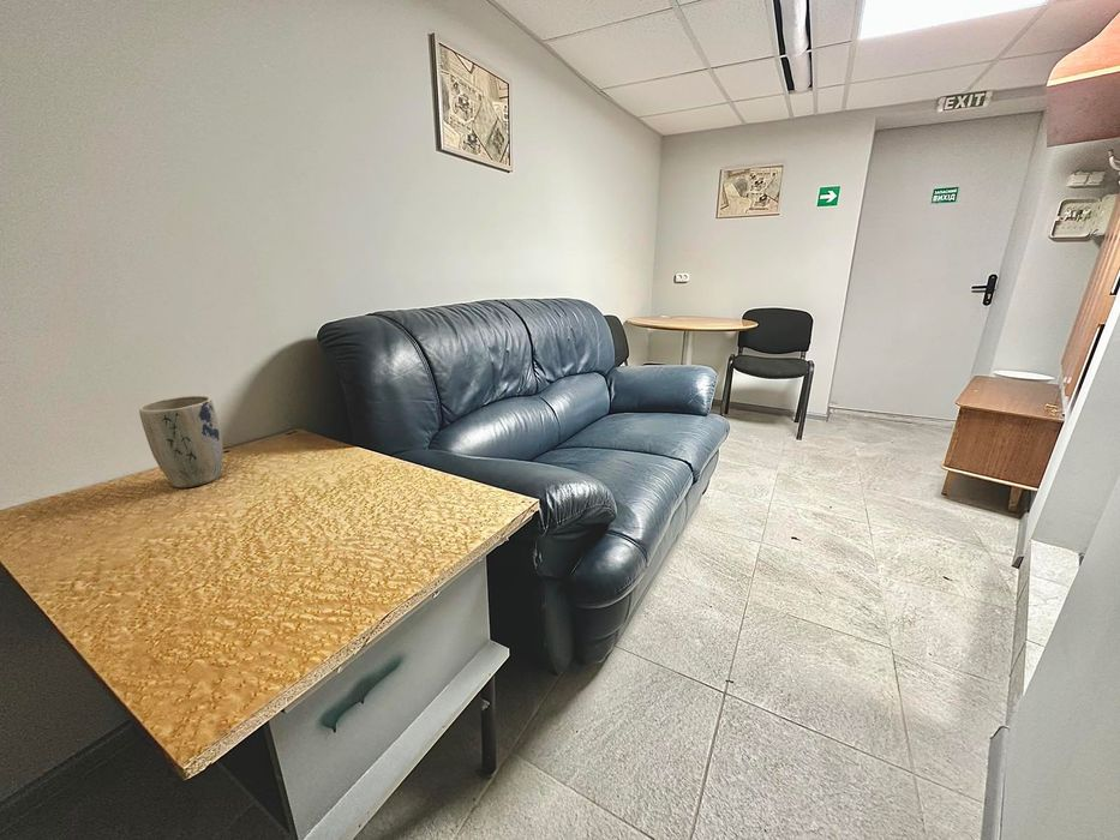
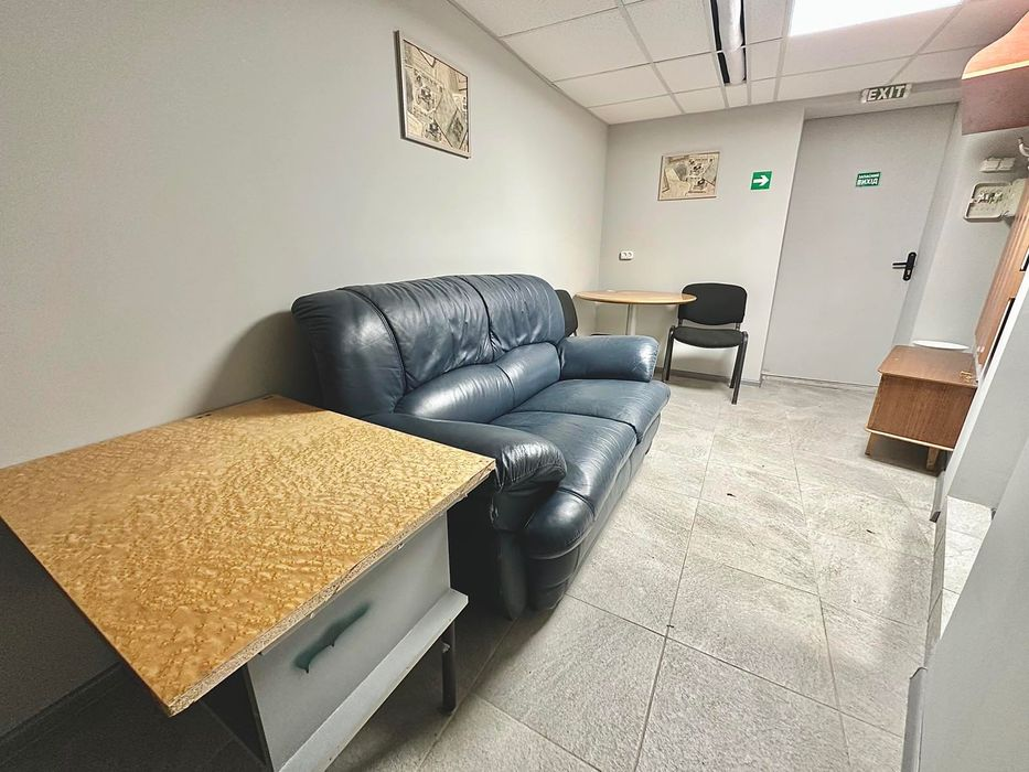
- plant pot (187, 442)
